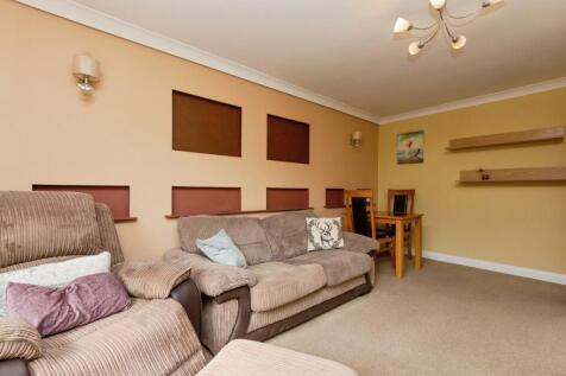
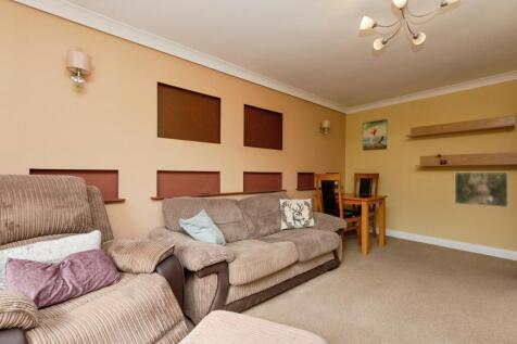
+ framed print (479, 188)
